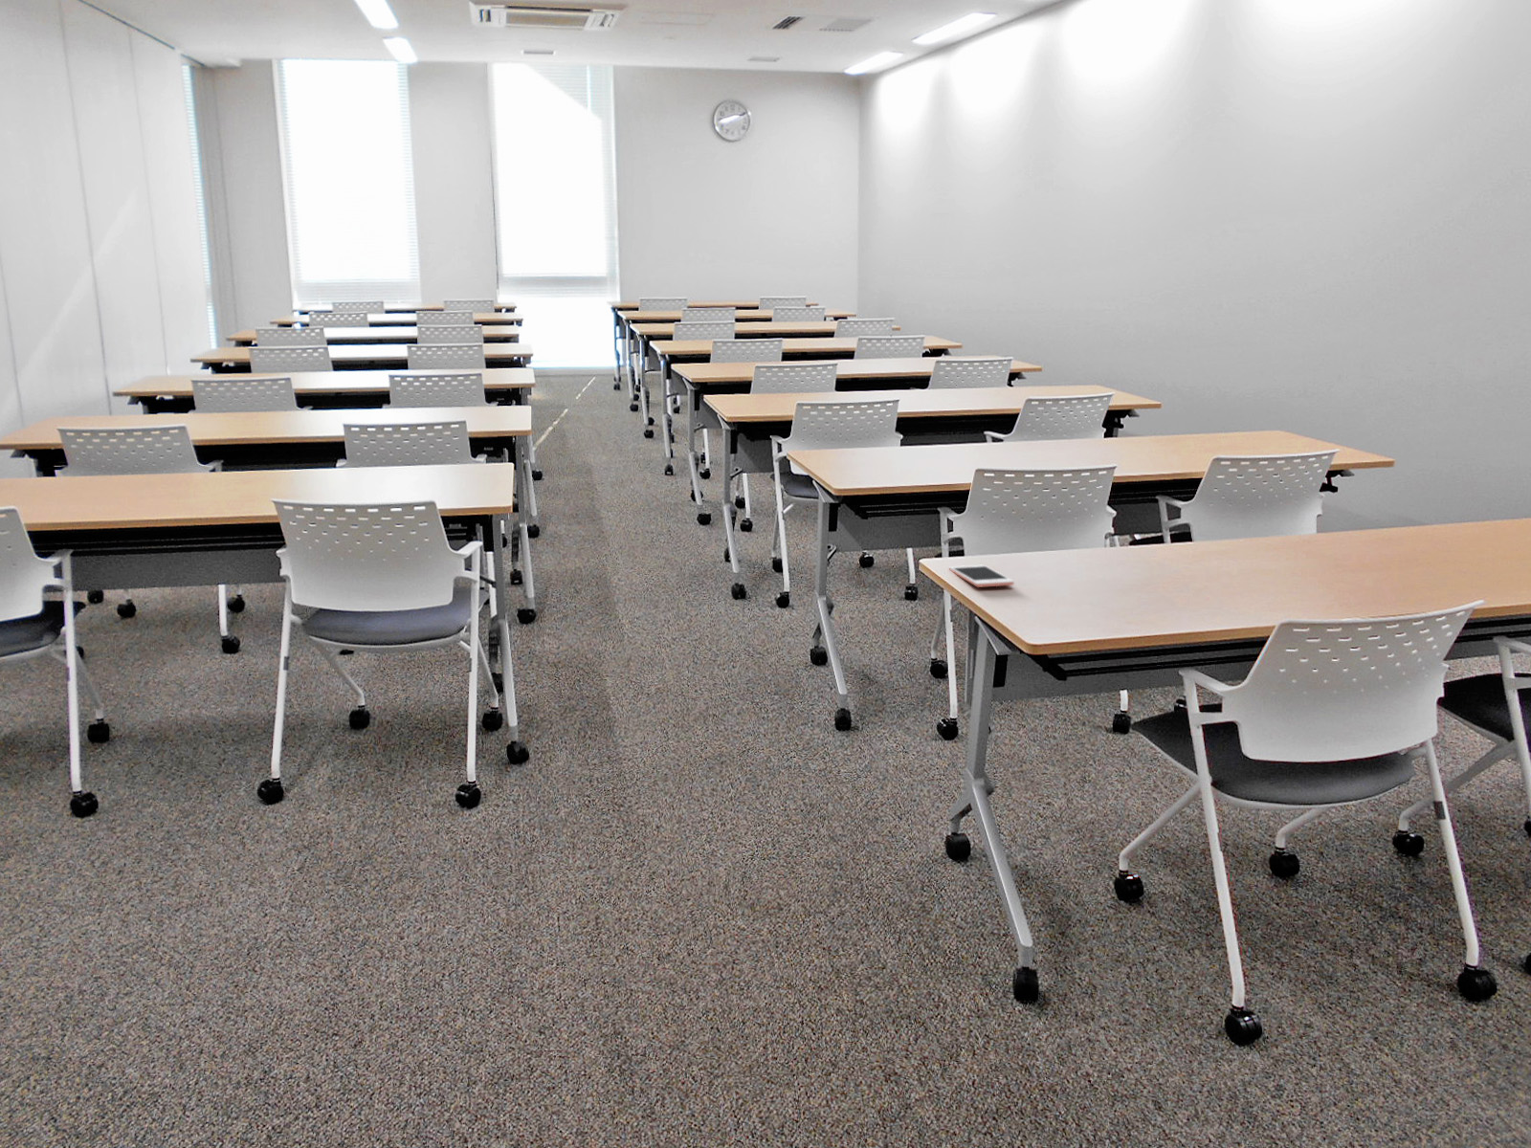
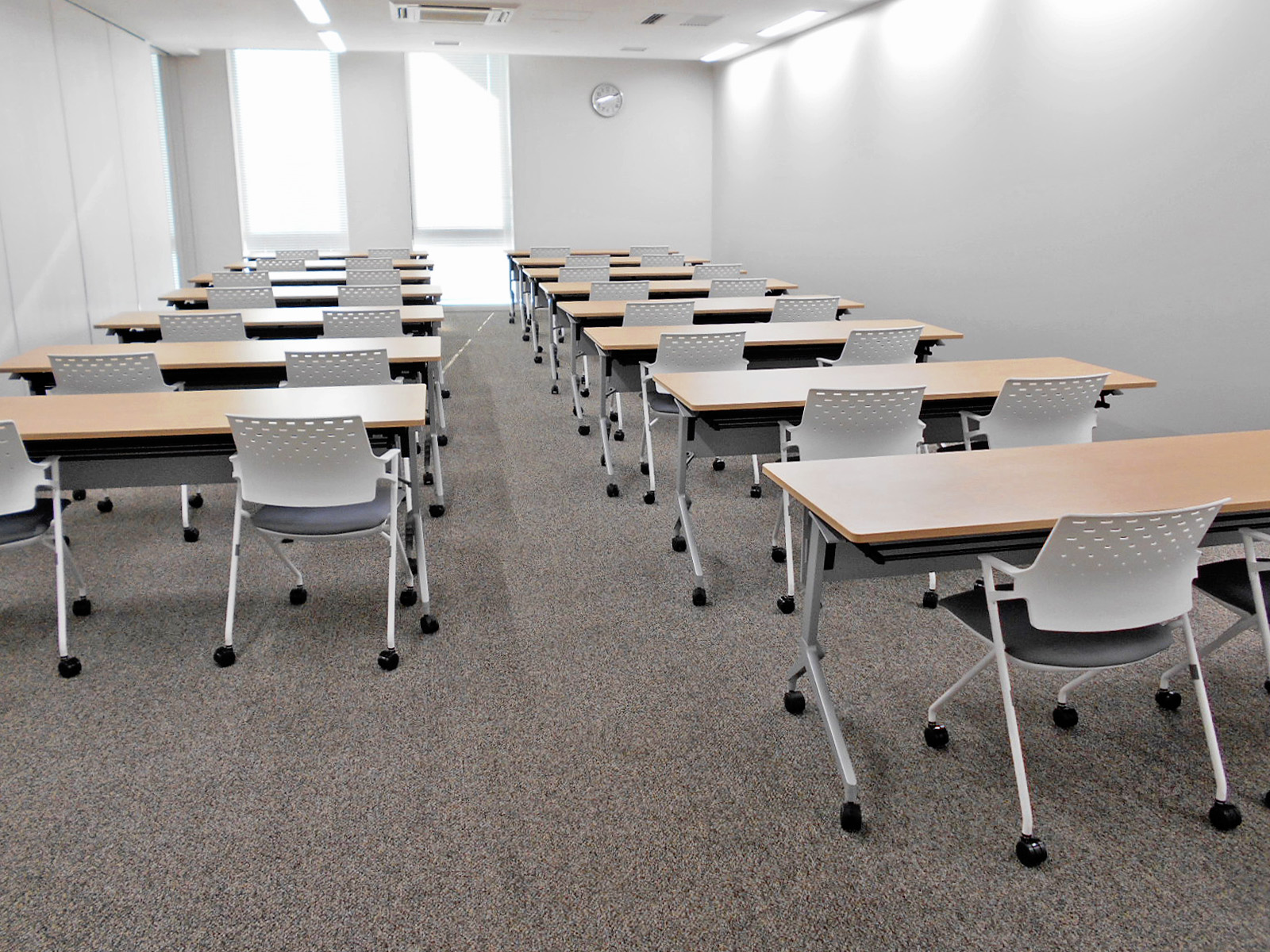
- cell phone (980, 575)
